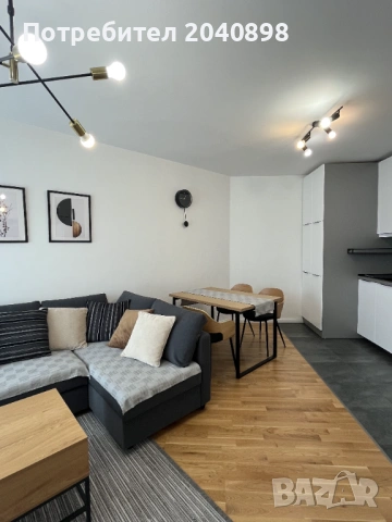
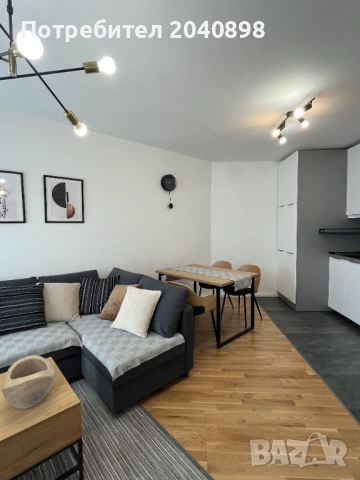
+ decorative bowl (29, 382)
